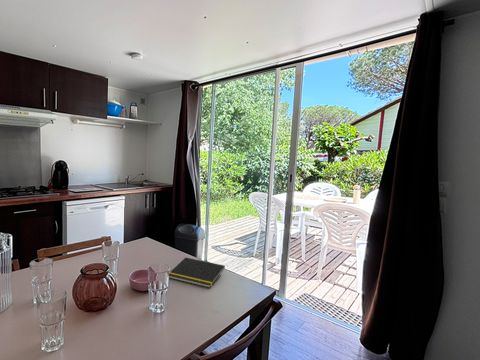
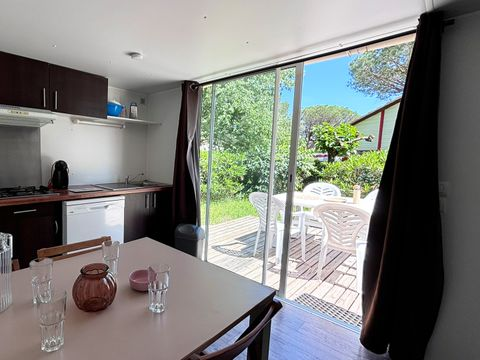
- notepad (196, 271)
